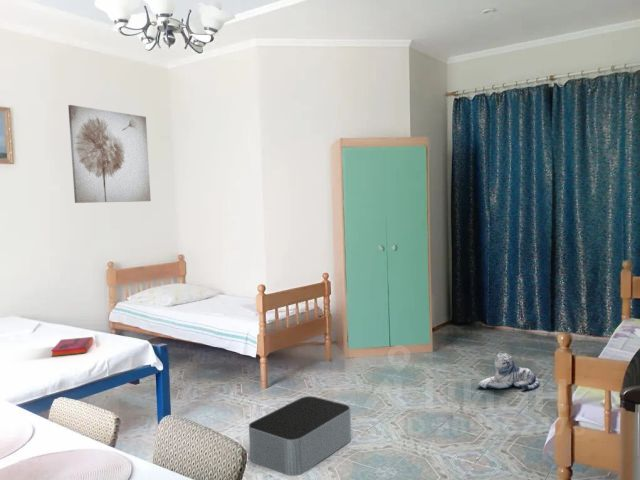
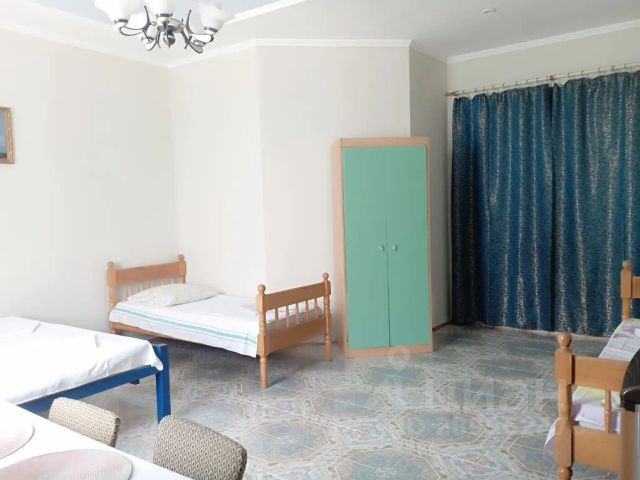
- storage bin (301, 432)
- plush toy (509, 369)
- hardback book (73, 346)
- wall art (112, 157)
